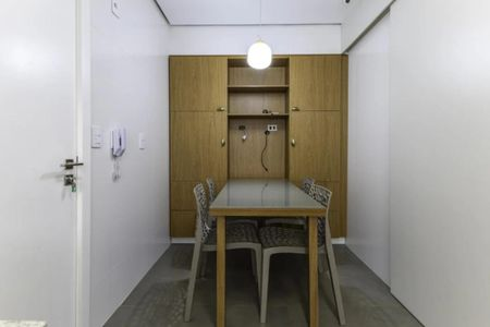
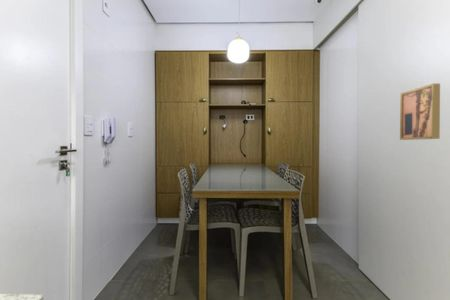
+ wall art (418, 114)
